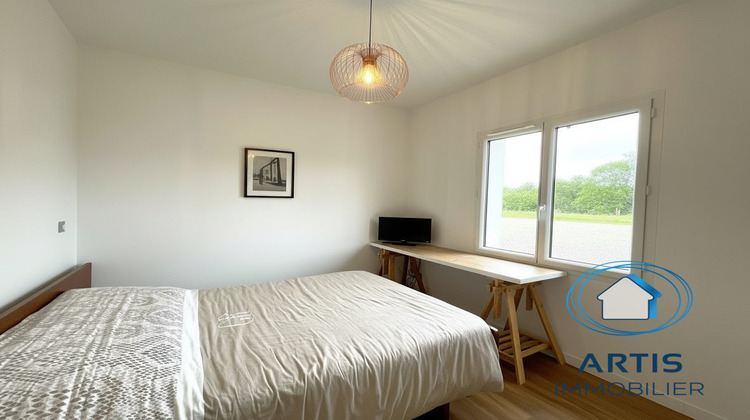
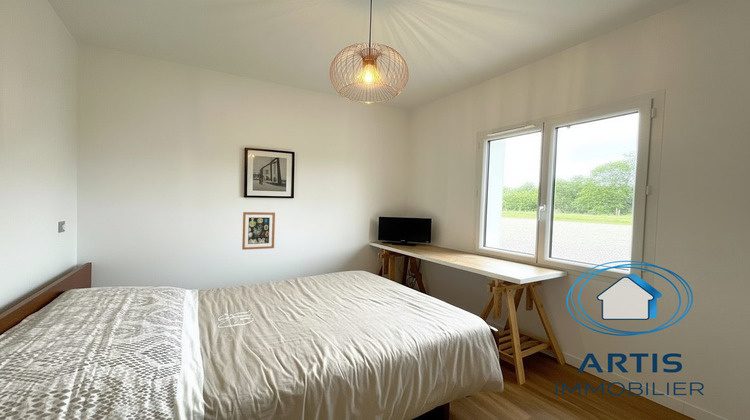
+ wall art (259, 230)
